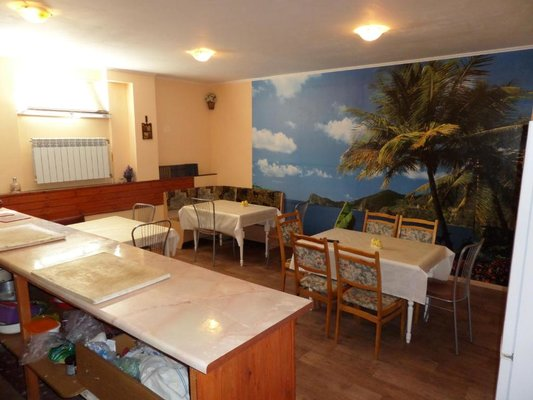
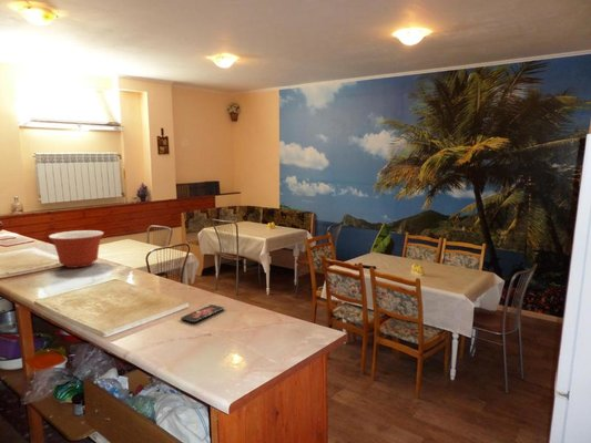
+ smartphone (203, 312)
+ mixing bowl (78, 249)
